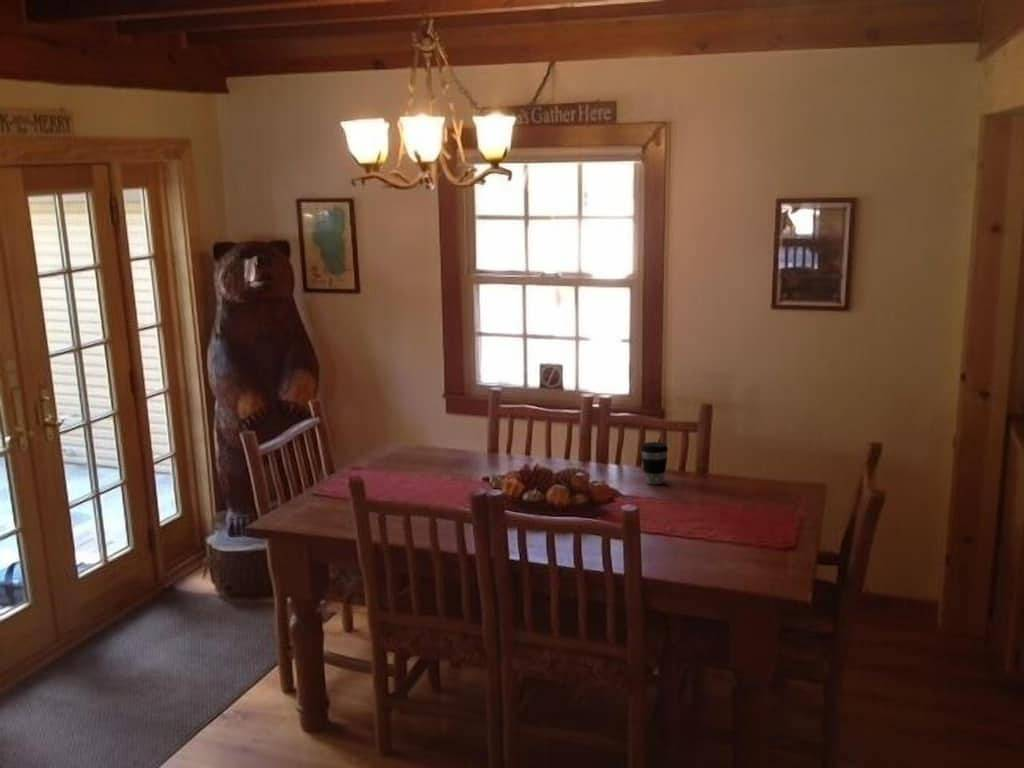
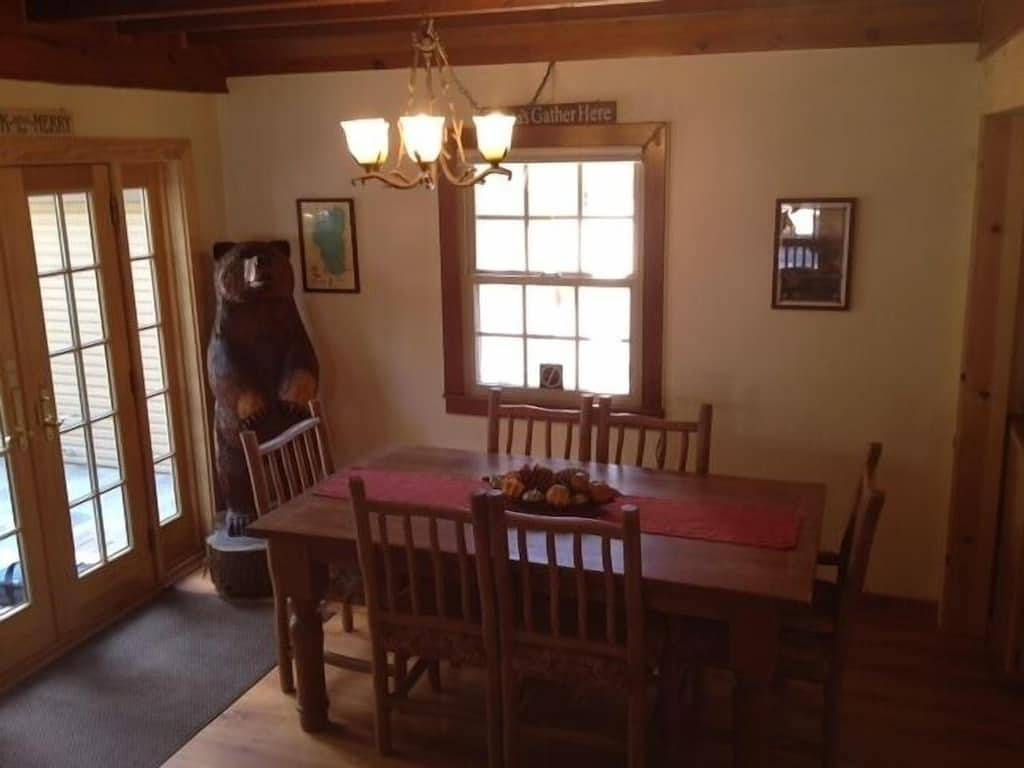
- coffee cup (654, 463)
